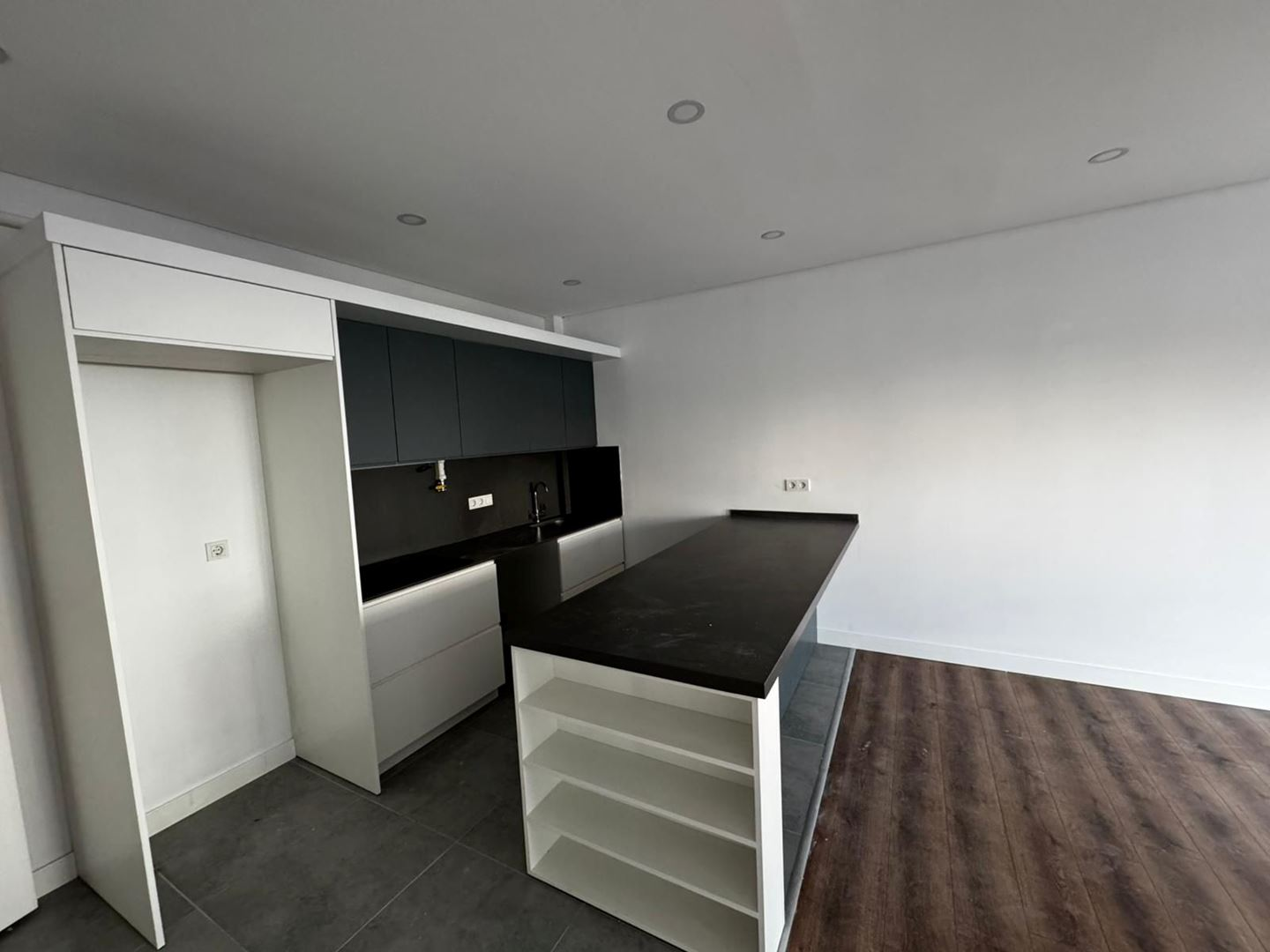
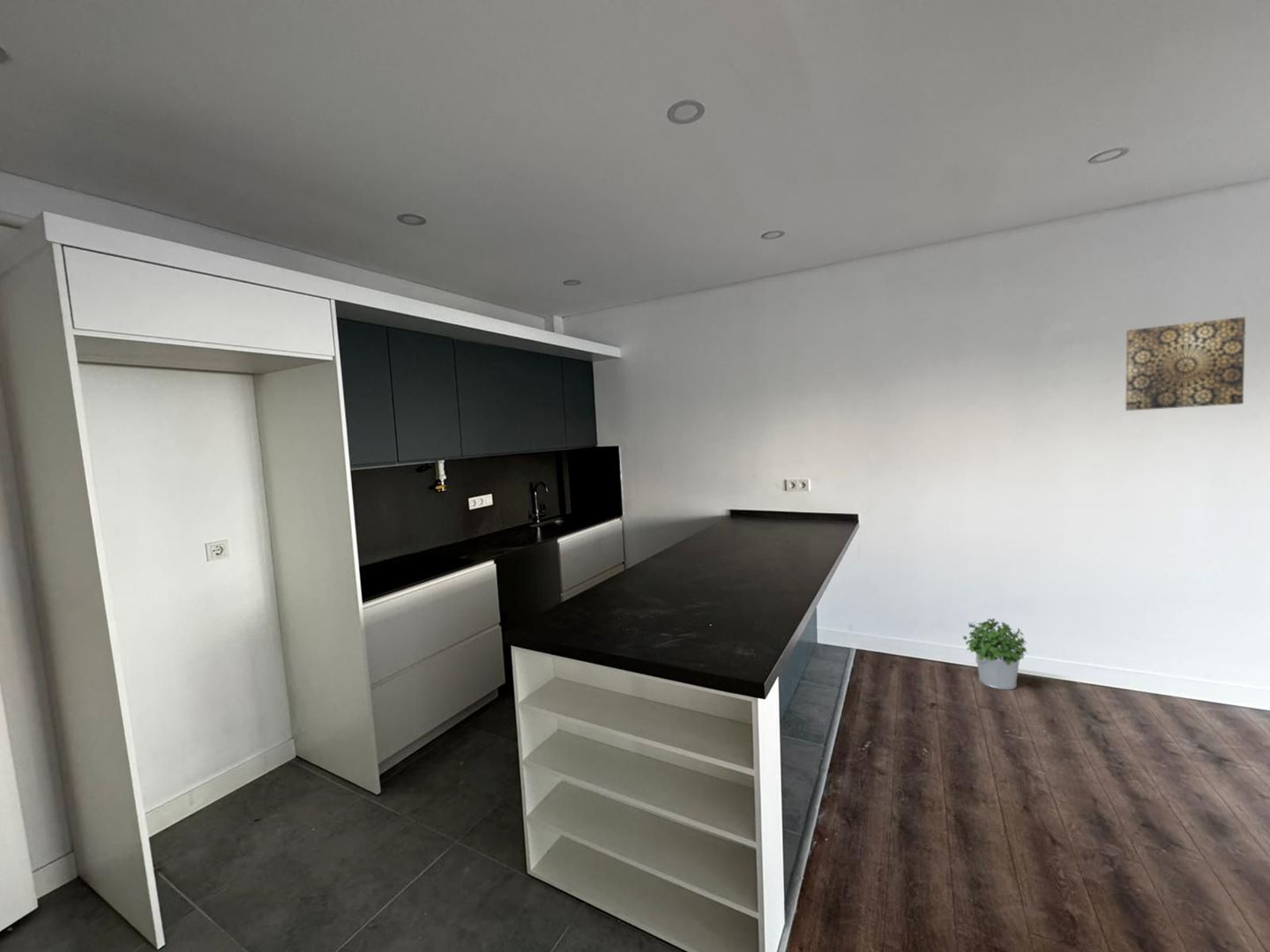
+ potted plant (994, 652)
+ wall art (1182, 366)
